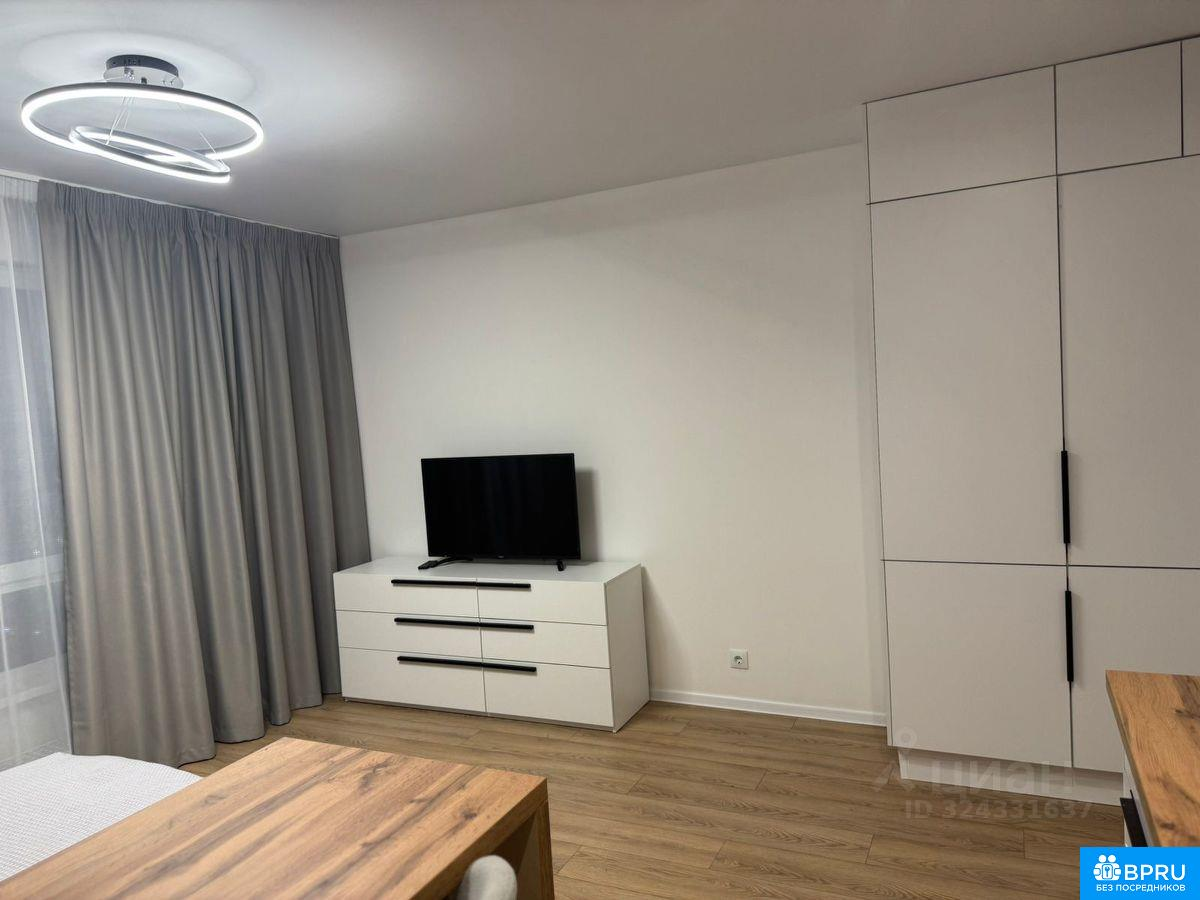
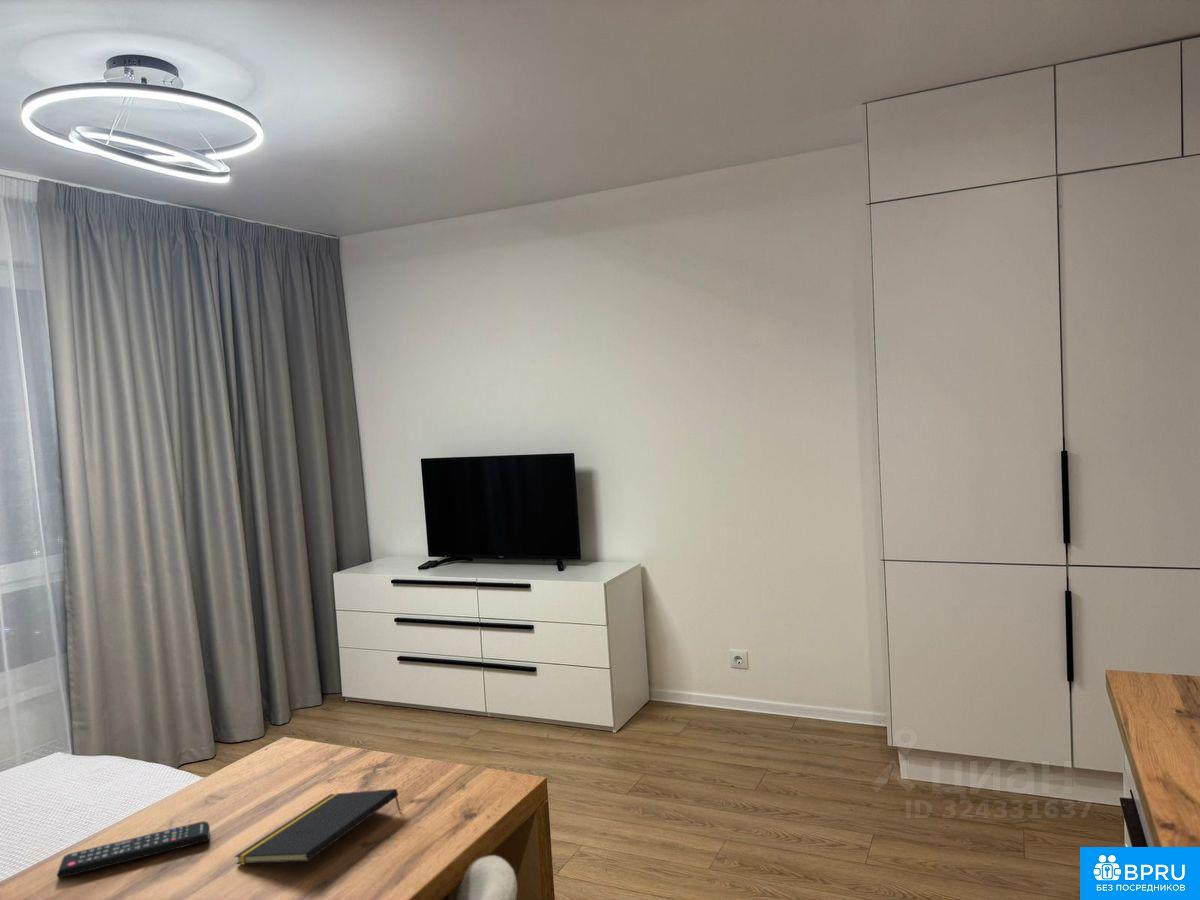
+ remote control (136, 849)
+ notepad (320, 824)
